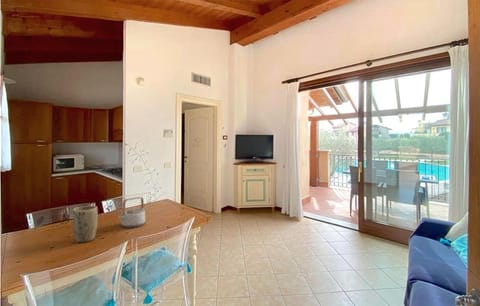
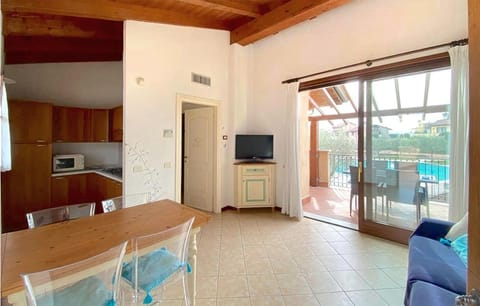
- plant pot (85, 223)
- teapot (131, 211)
